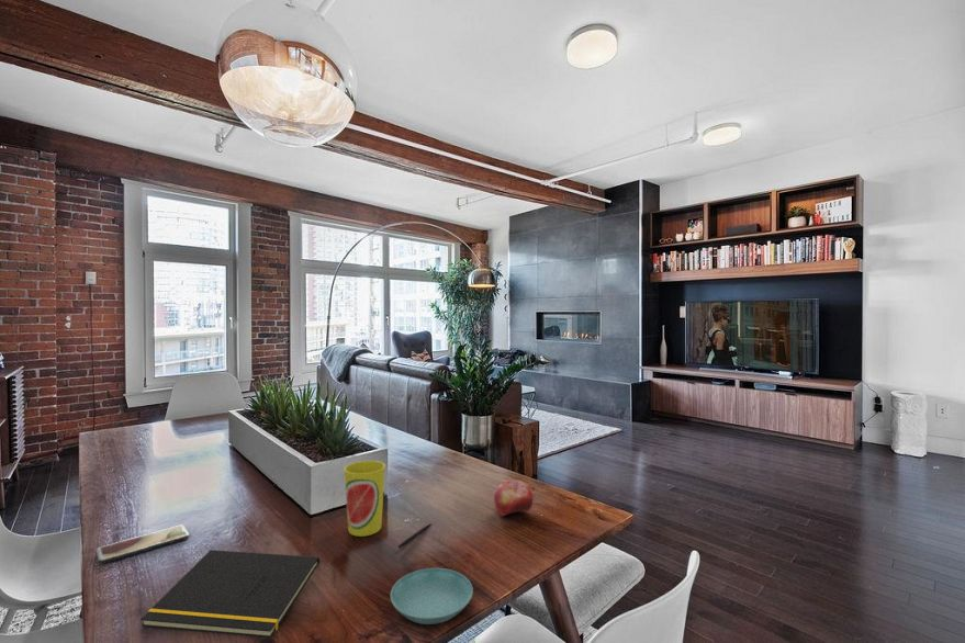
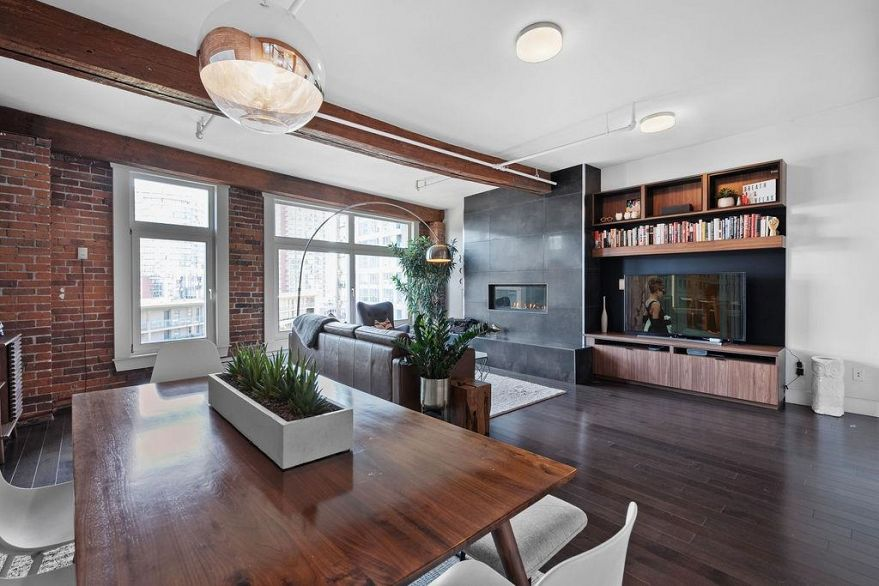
- pen (416, 533)
- smartphone (144, 543)
- notepad (237, 588)
- saucer (431, 597)
- fruit (513, 497)
- cup (364, 497)
